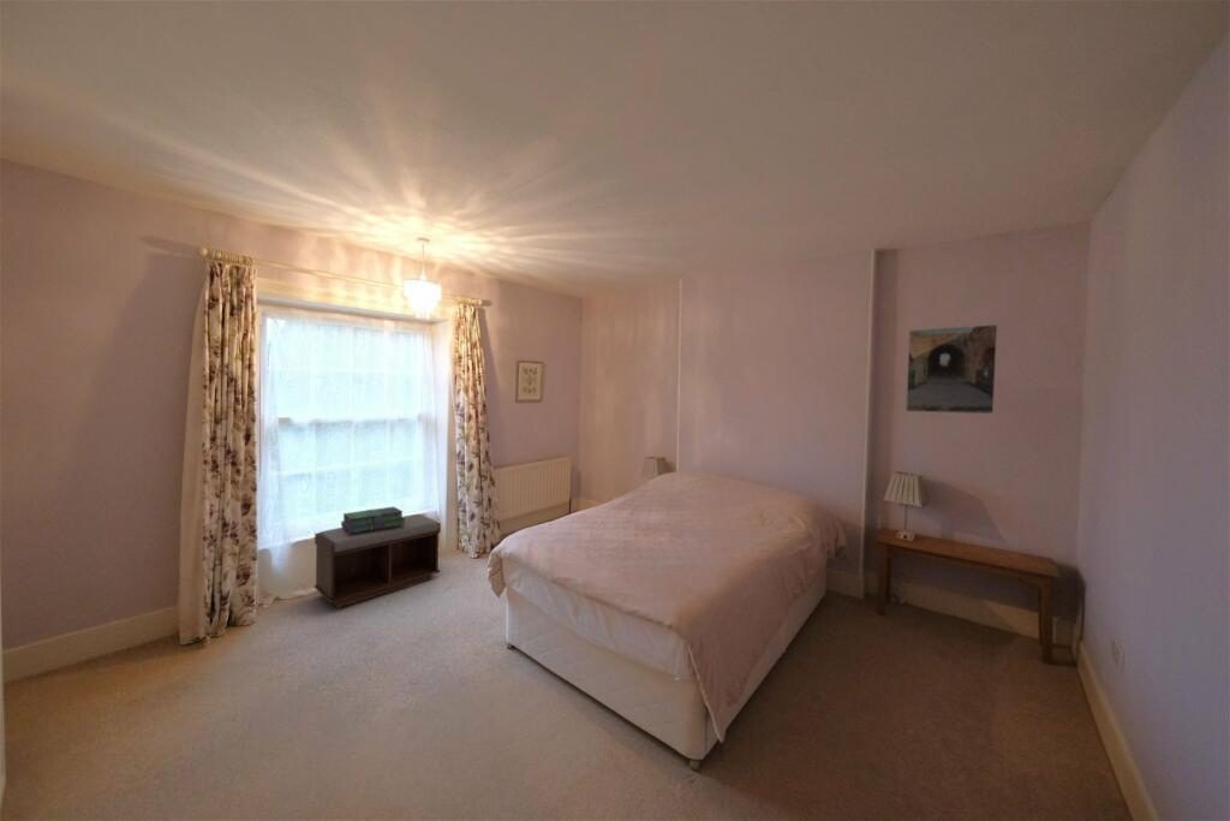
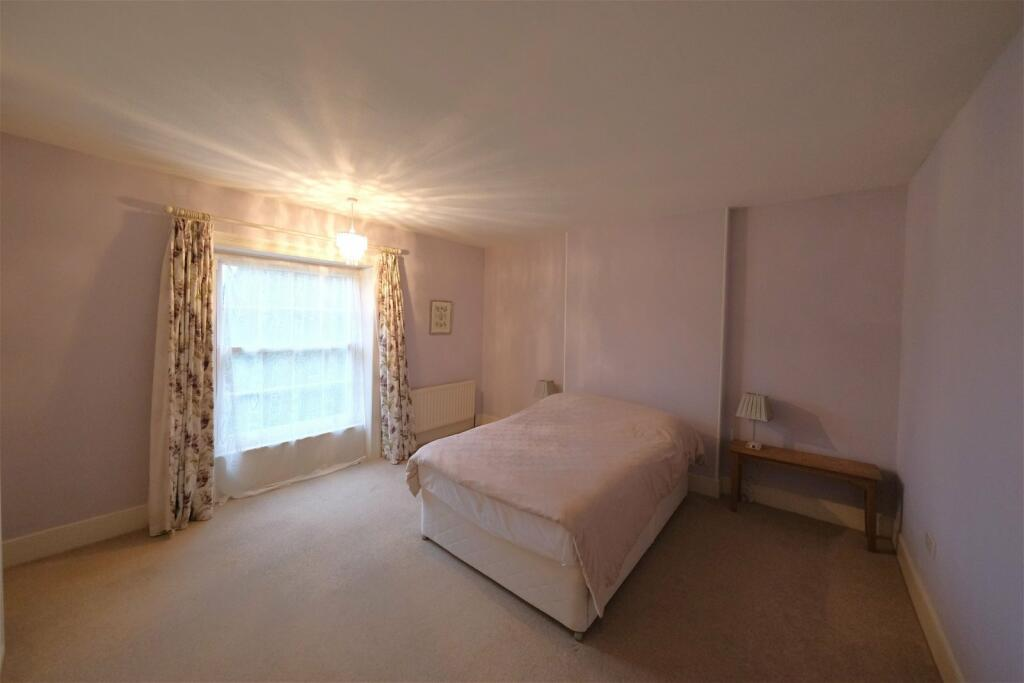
- bench (381, 555)
- stack of books (374, 519)
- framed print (949, 370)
